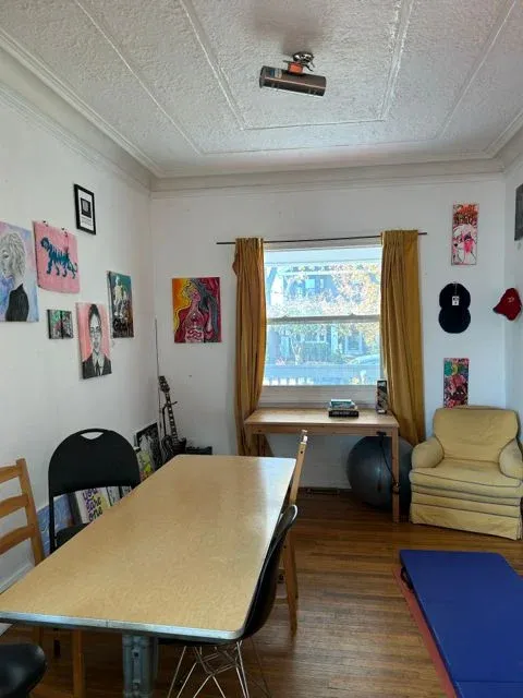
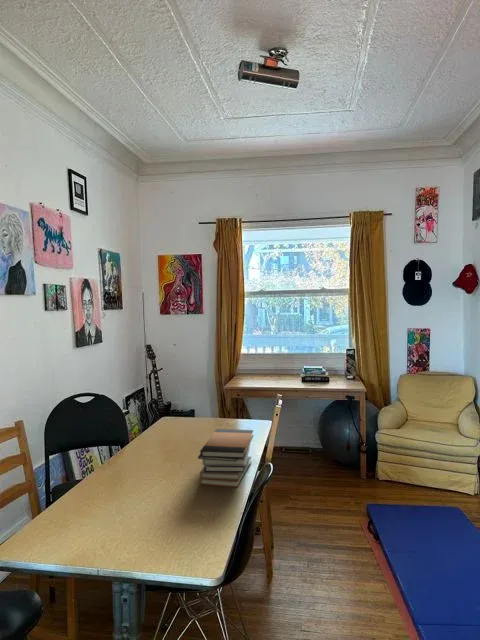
+ book stack (228, 455)
